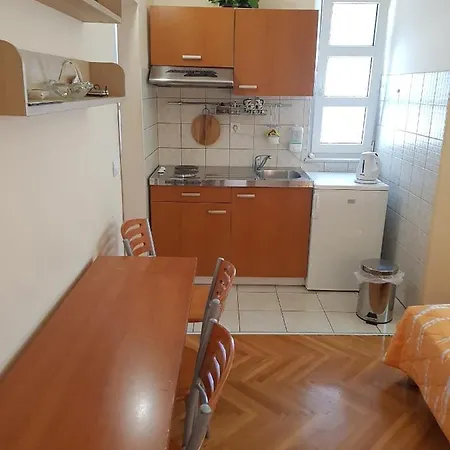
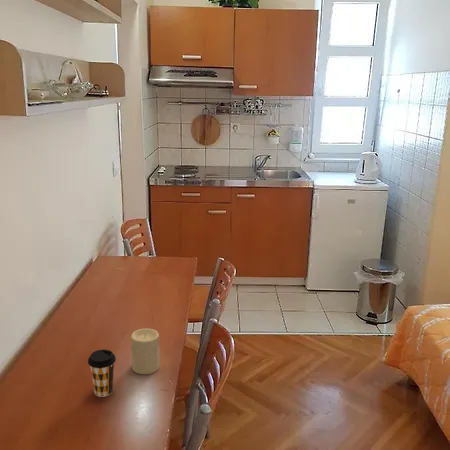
+ coffee cup (102, 373)
+ candle (145, 350)
